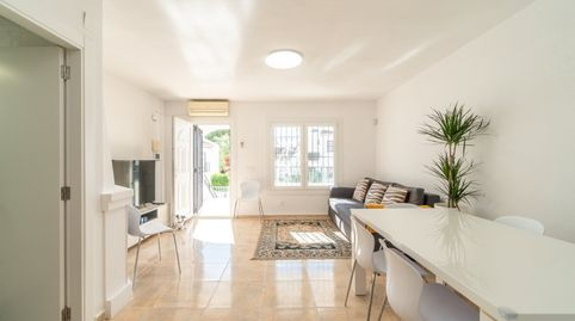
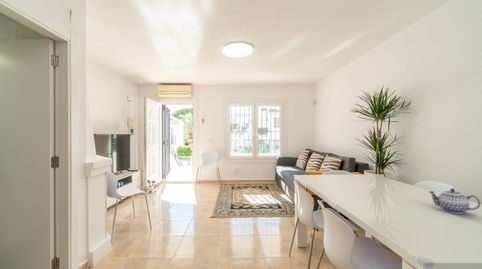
+ teapot (452, 199)
